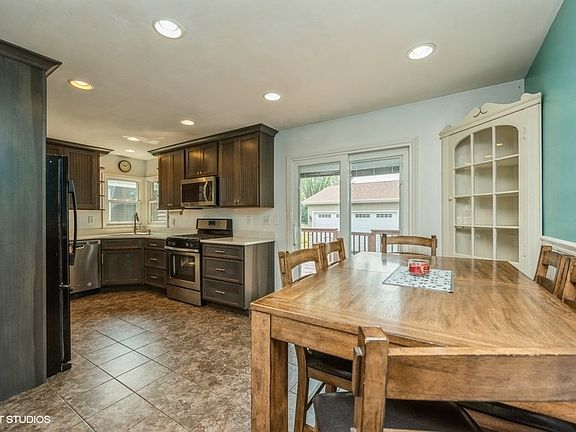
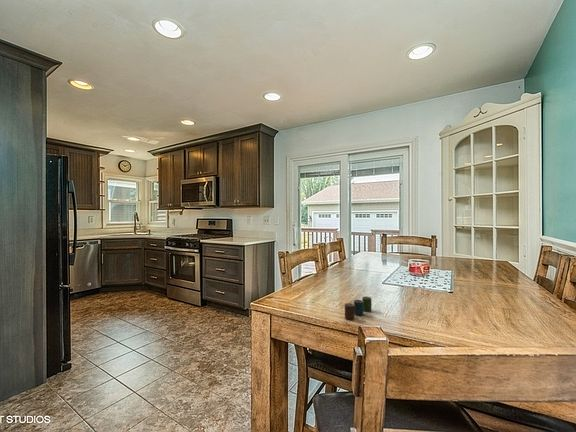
+ cup (359, 302)
